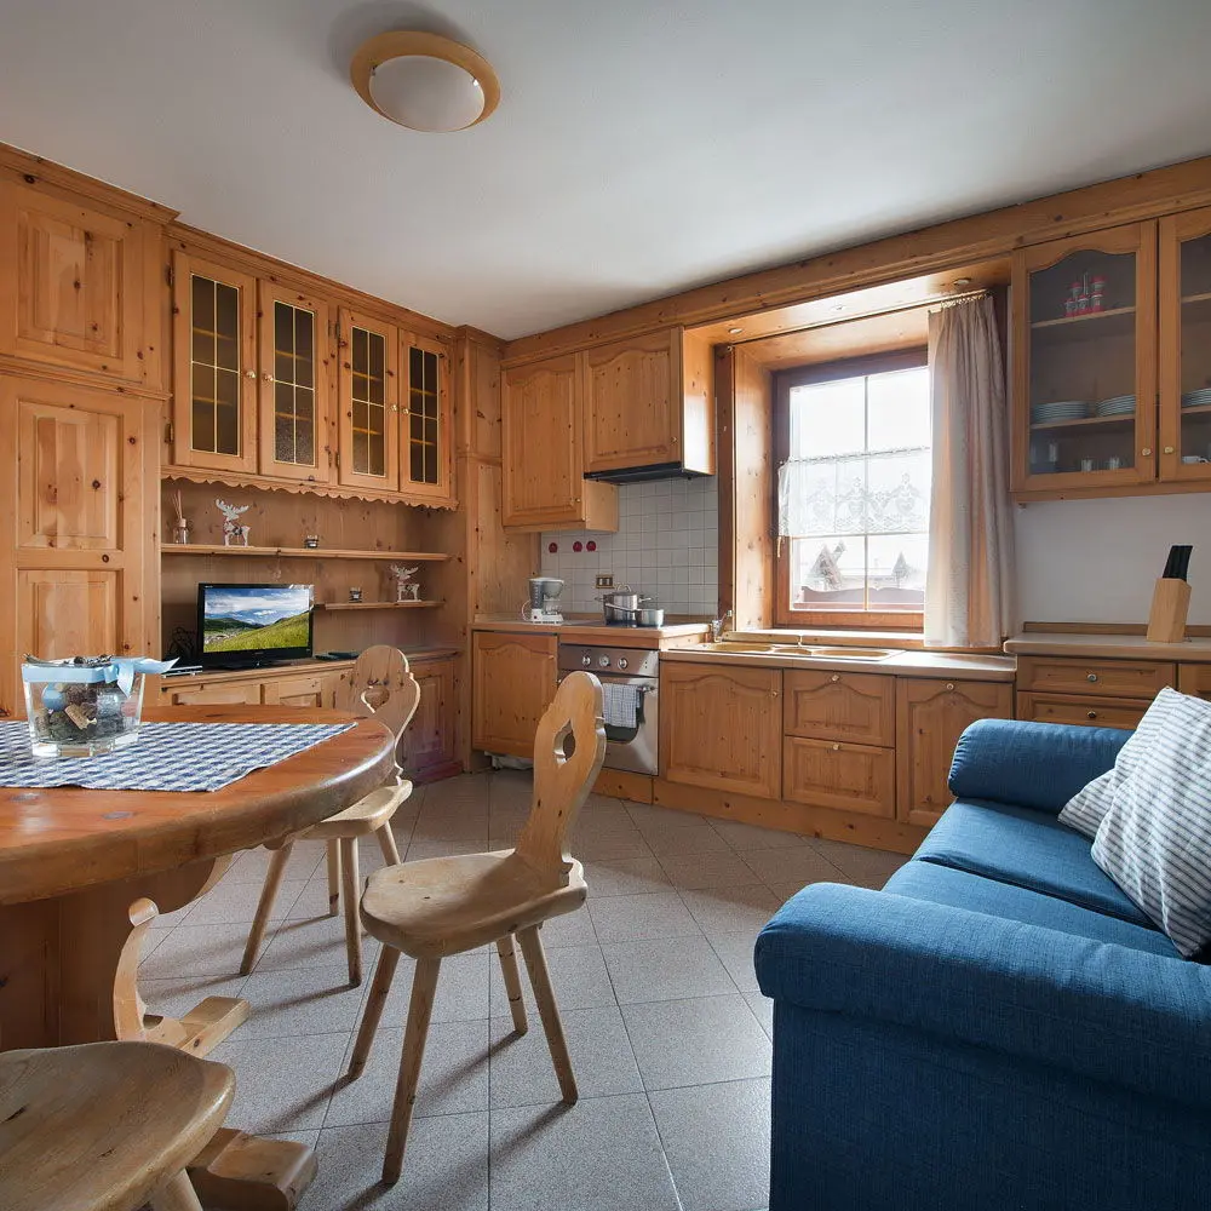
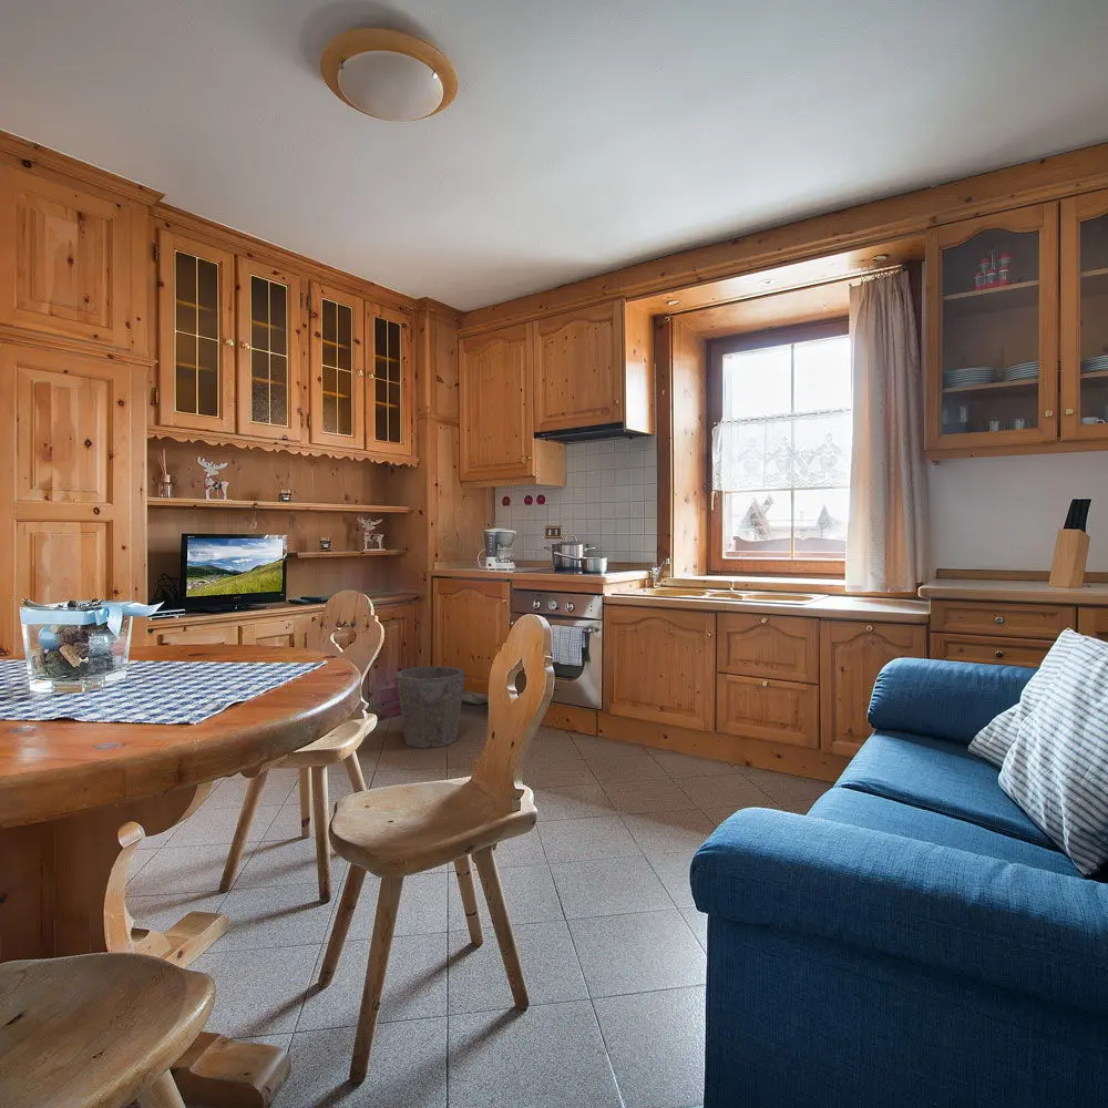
+ waste bin (430, 706)
